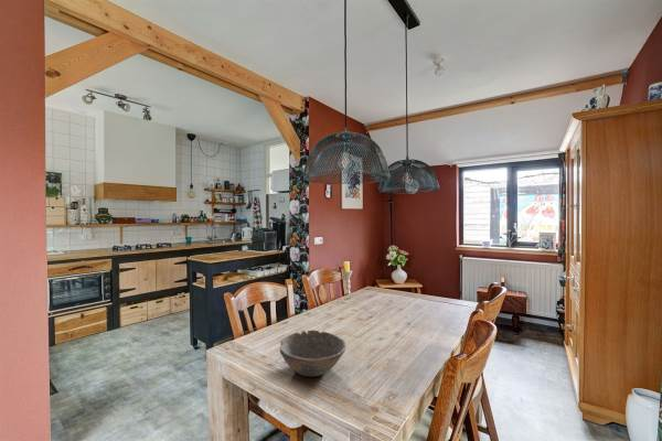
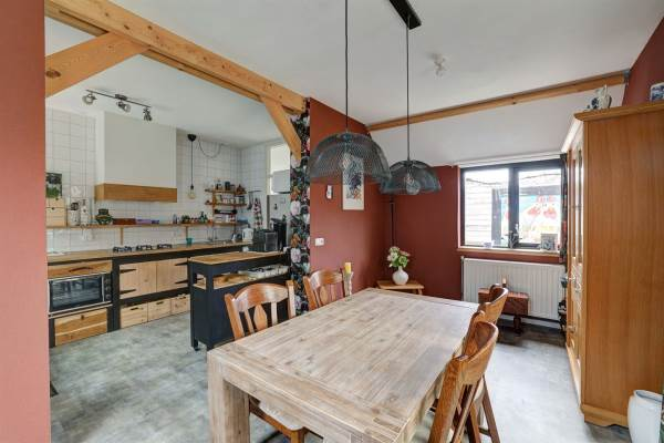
- bowl (312, 355)
